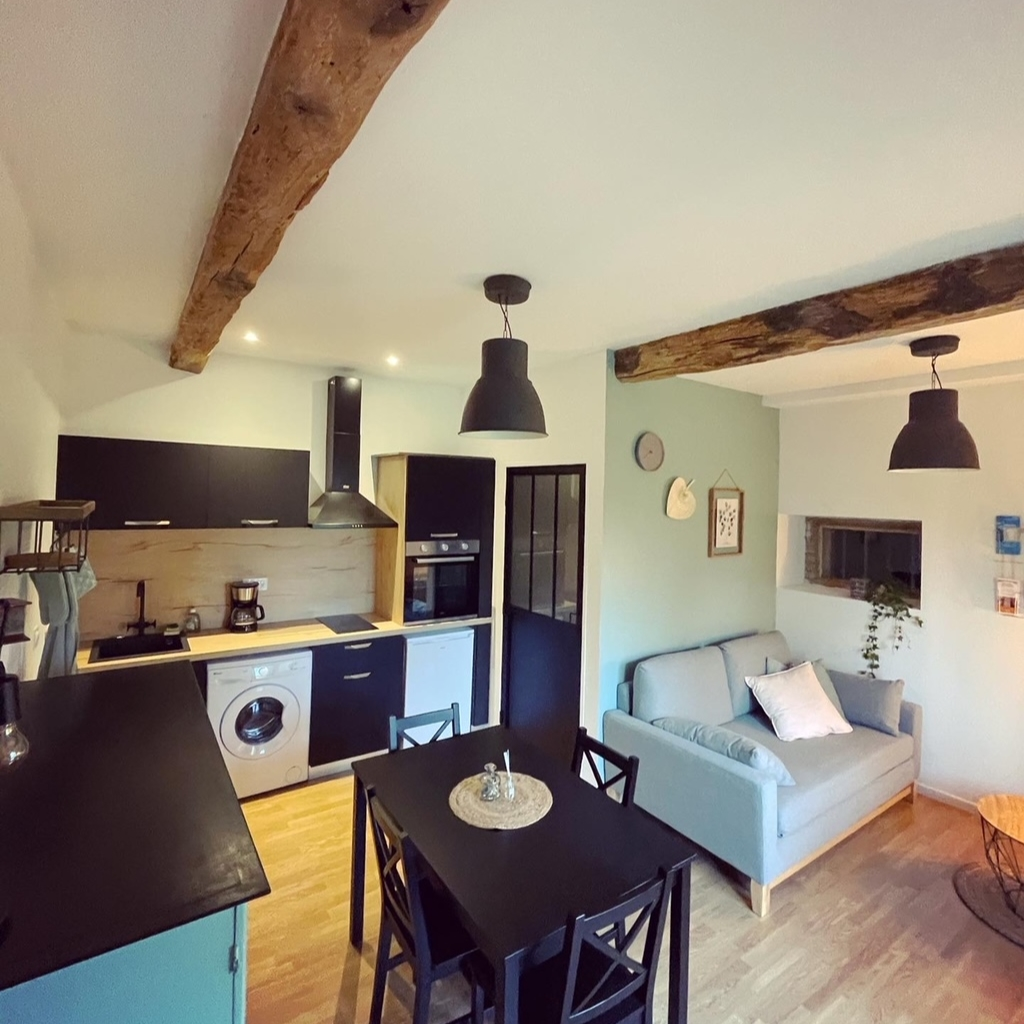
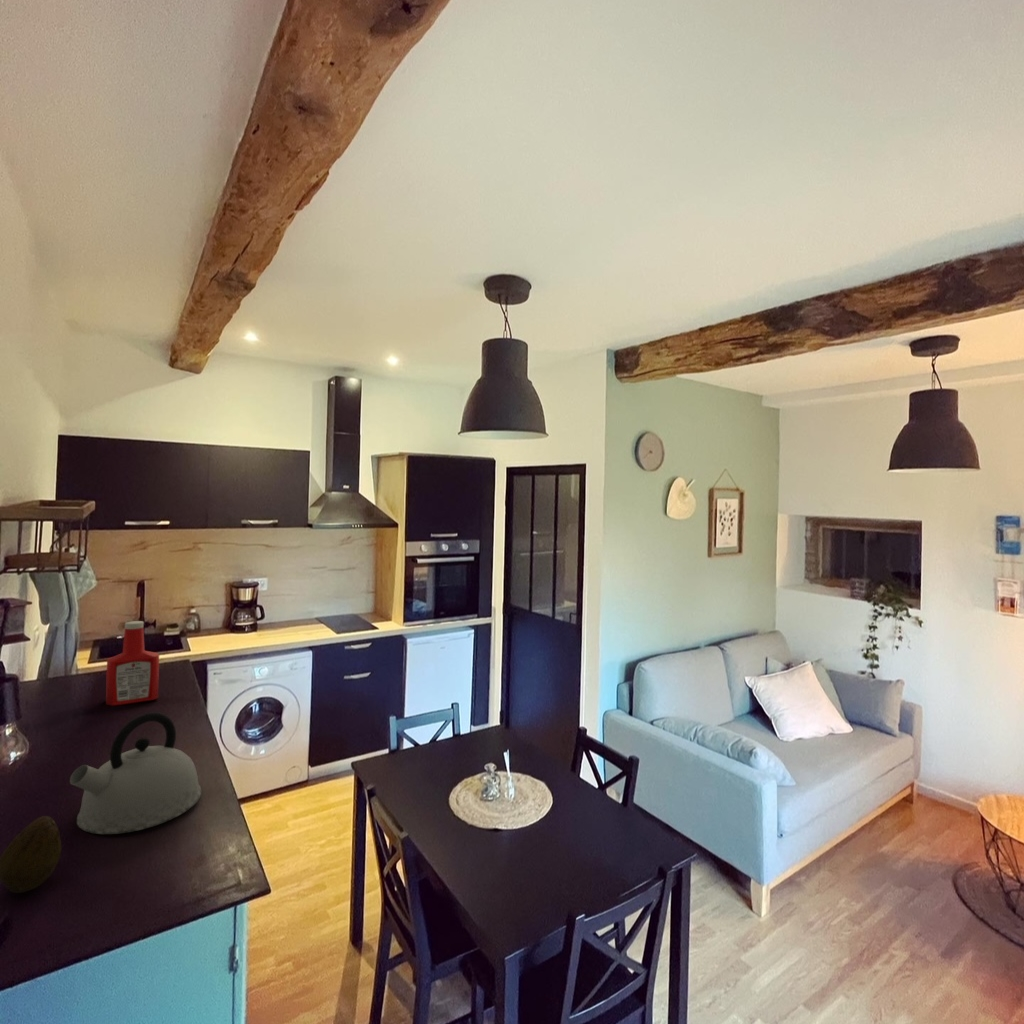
+ kettle (137, 761)
+ soap bottle (133, 661)
+ fruit (30, 852)
